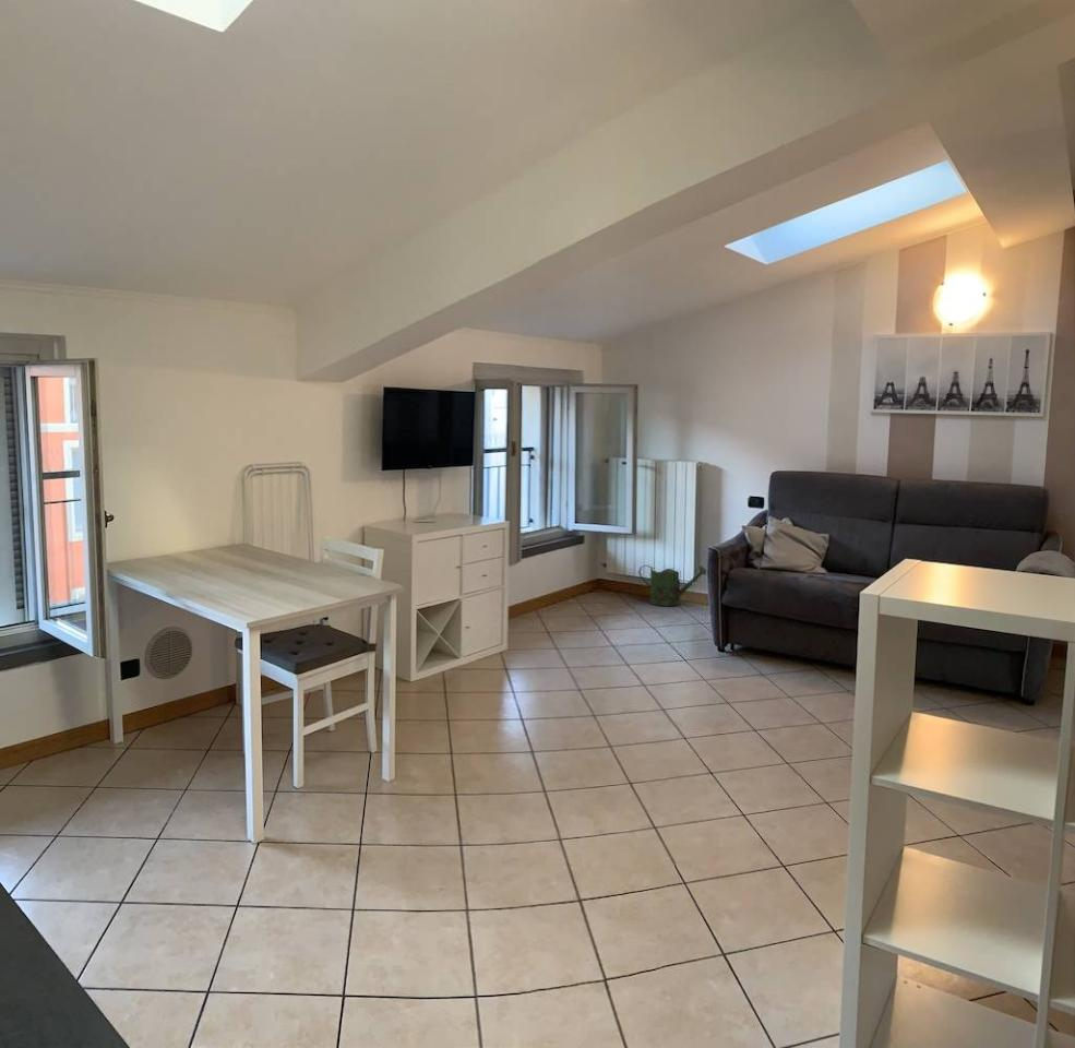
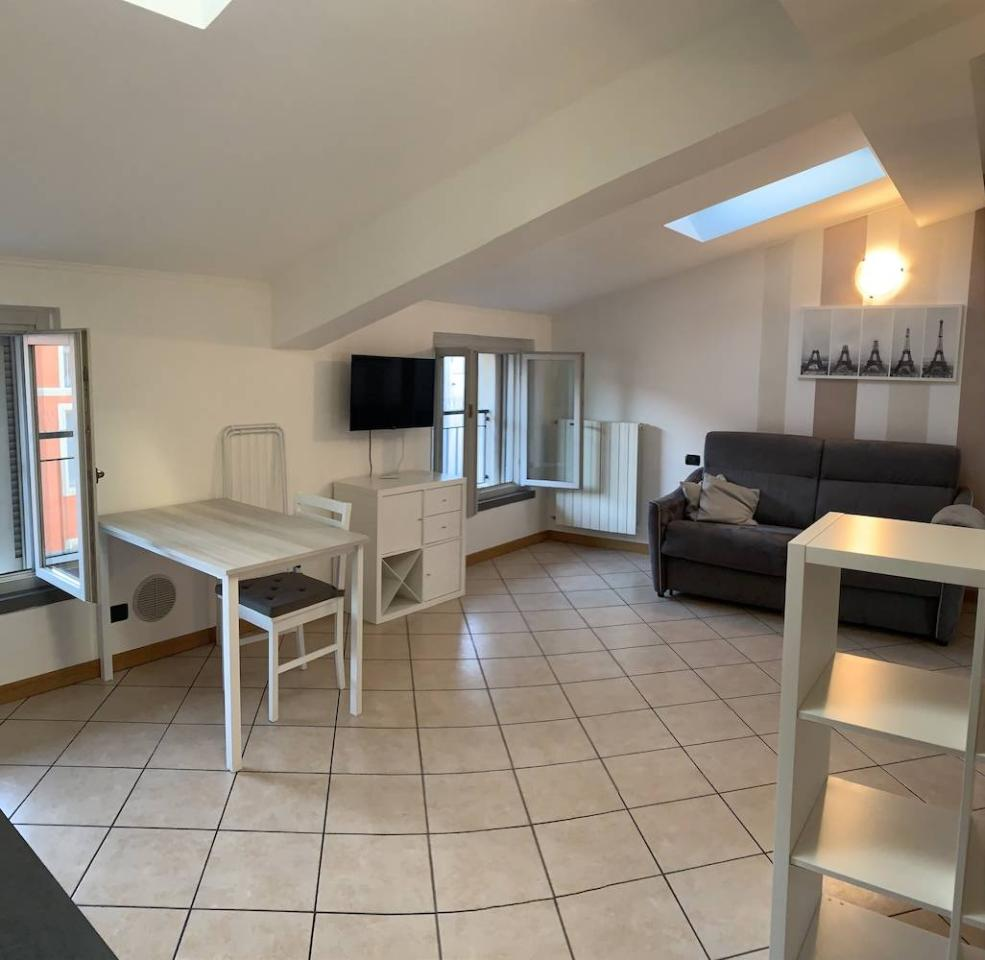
- watering can (672, 583)
